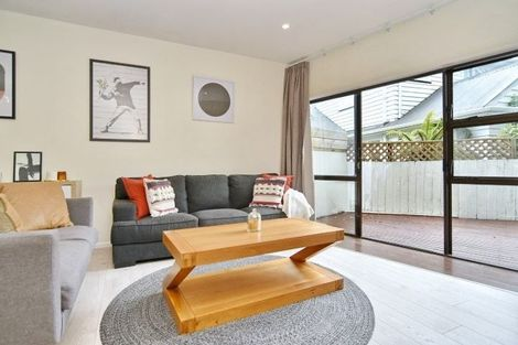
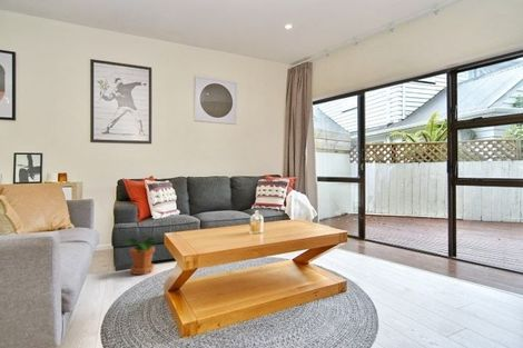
+ potted plant (140, 255)
